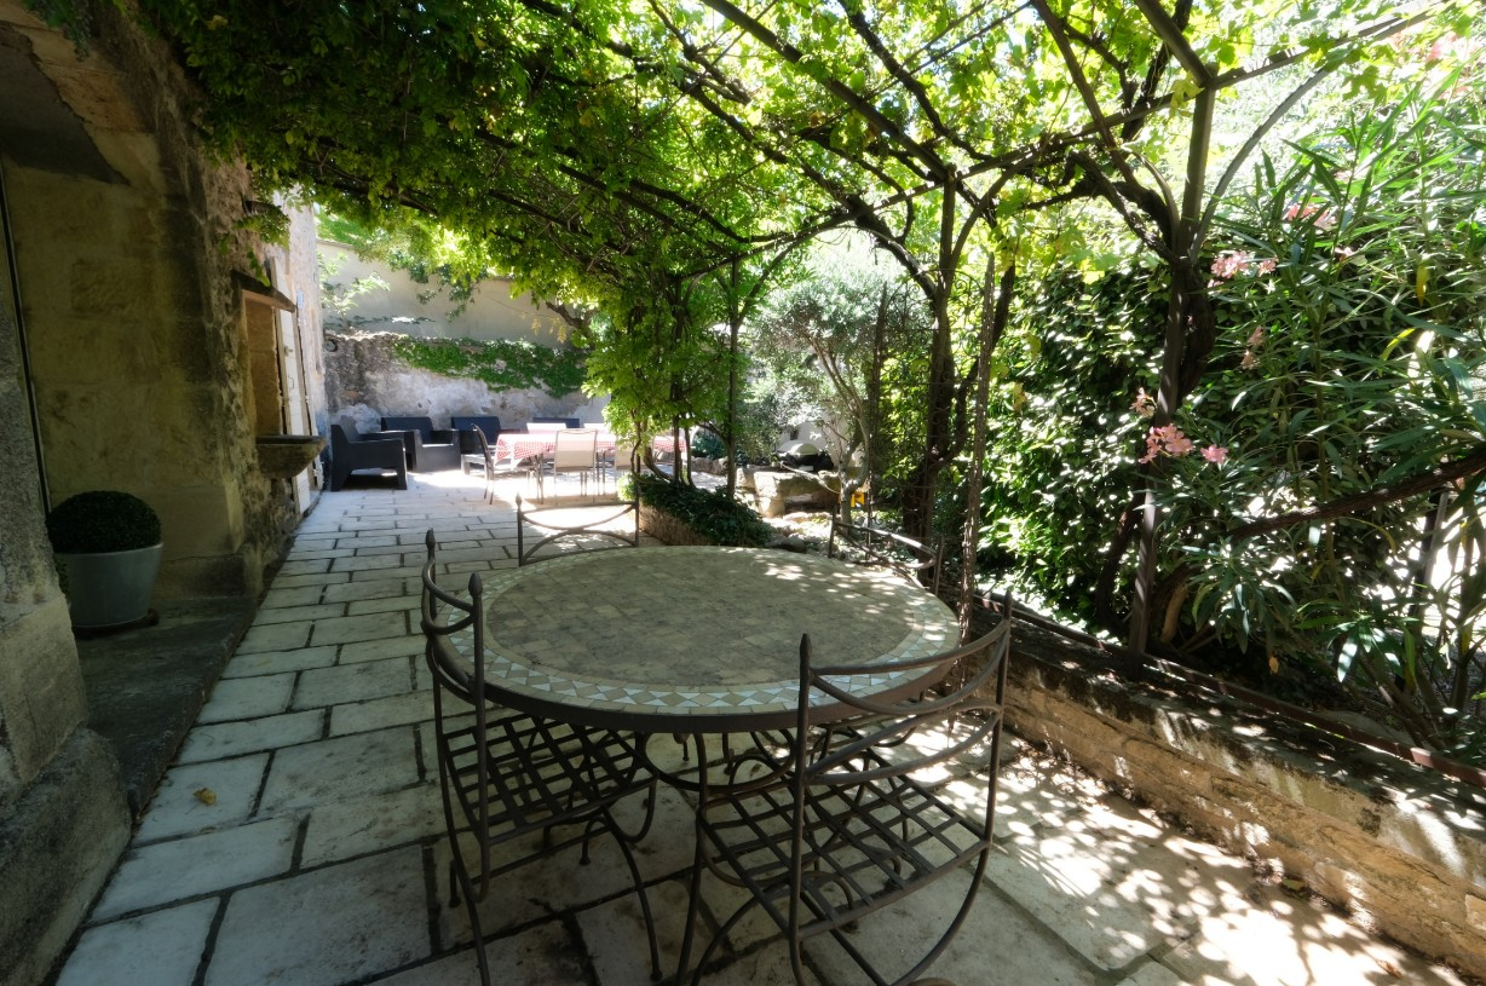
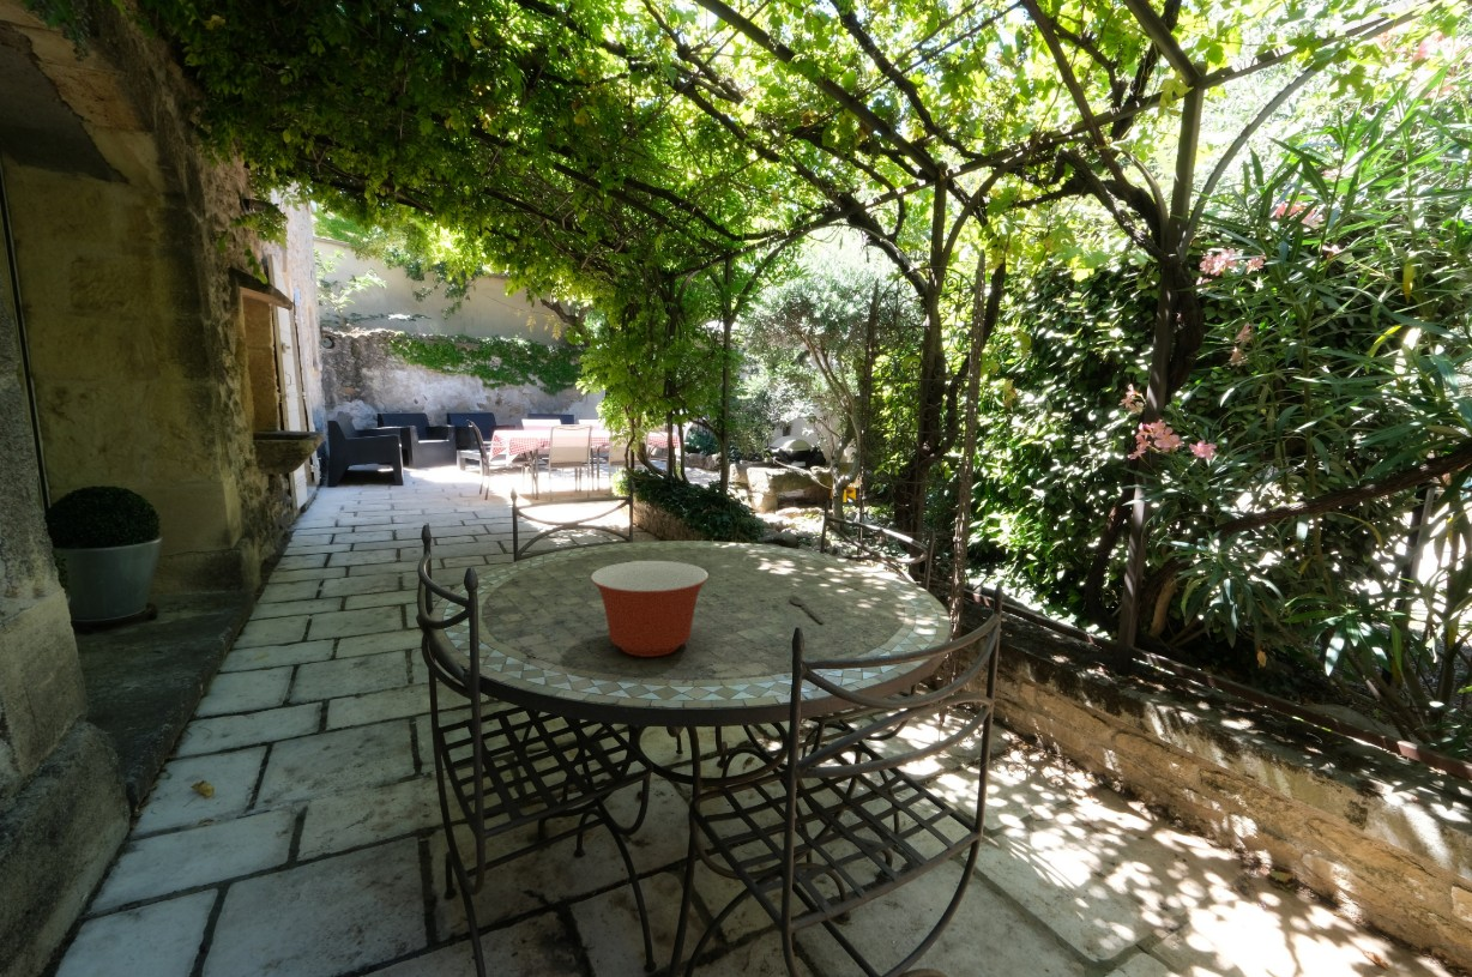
+ spoon (806, 608)
+ mixing bowl (650, 610)
